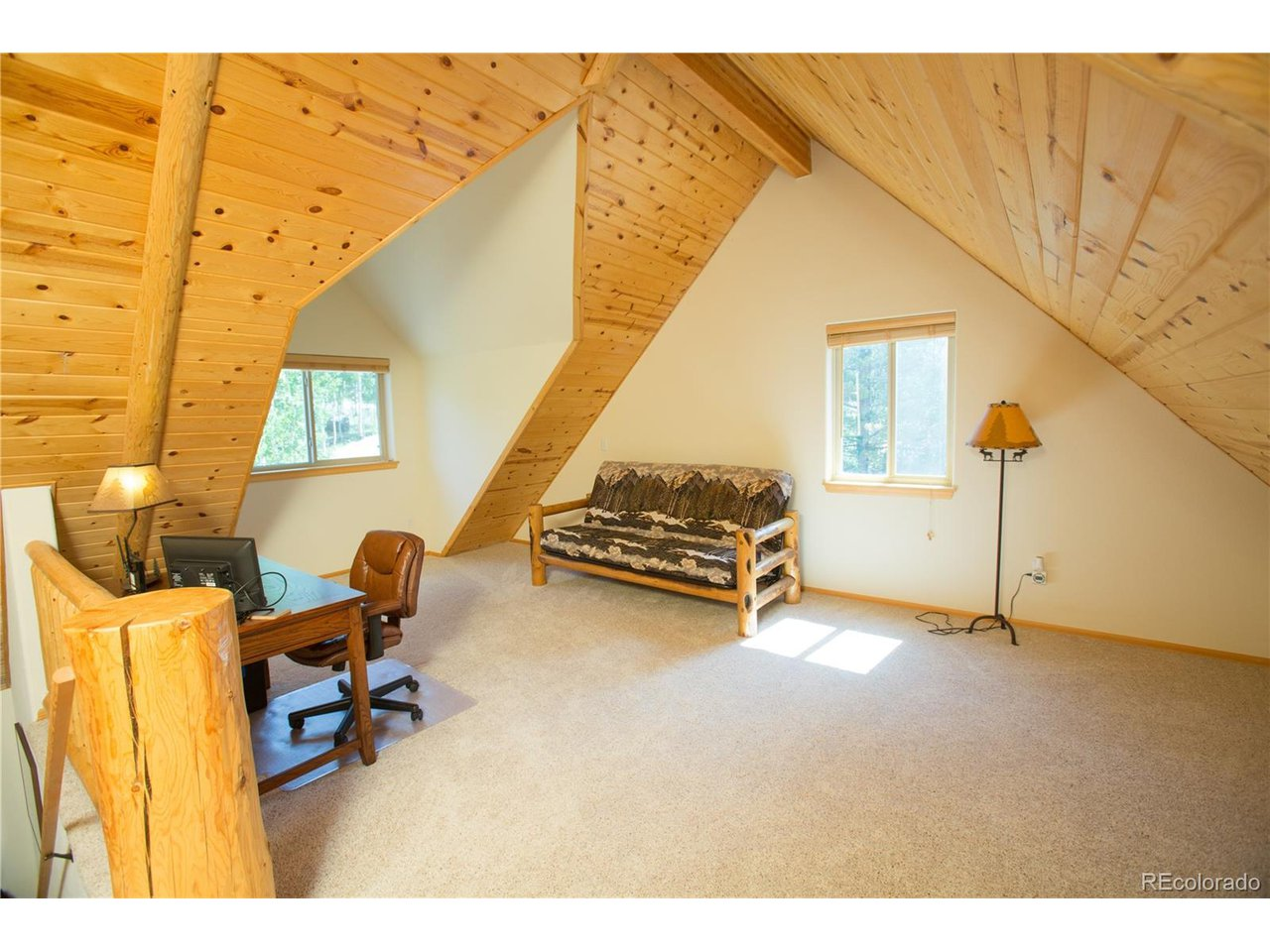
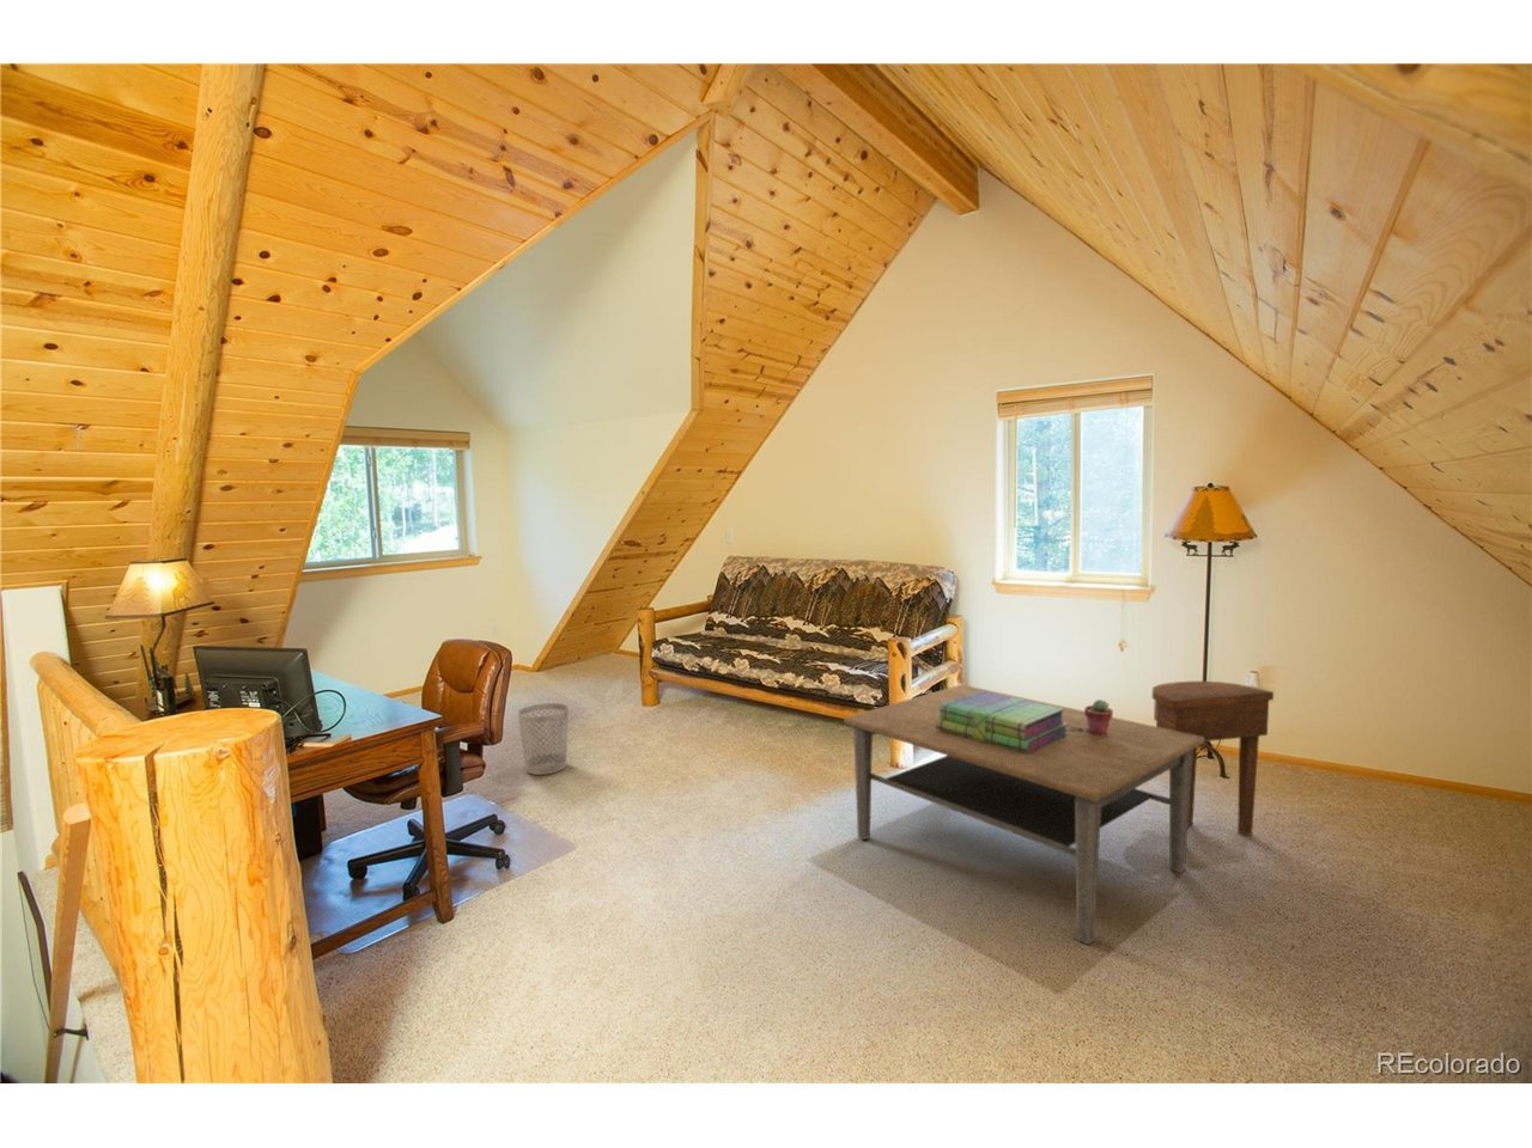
+ stack of books (1000, 719)
+ side table (1195, 763)
+ potted succulent (1098, 715)
+ wastebasket (544, 738)
+ coffee table (1012, 789)
